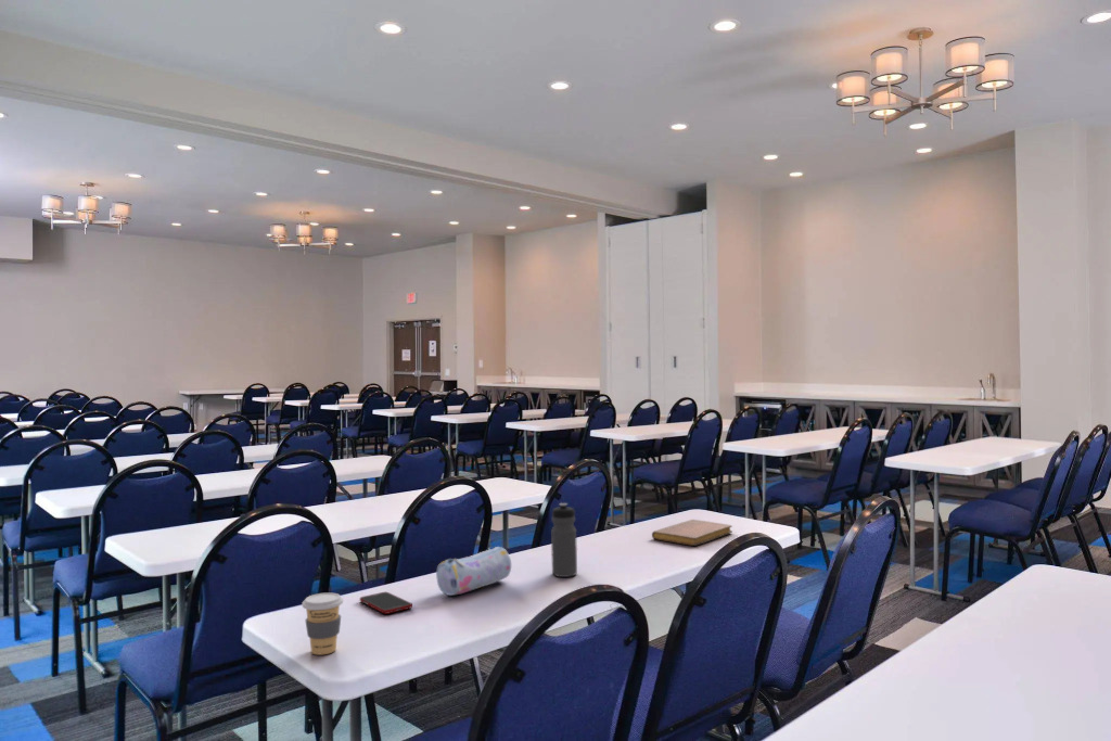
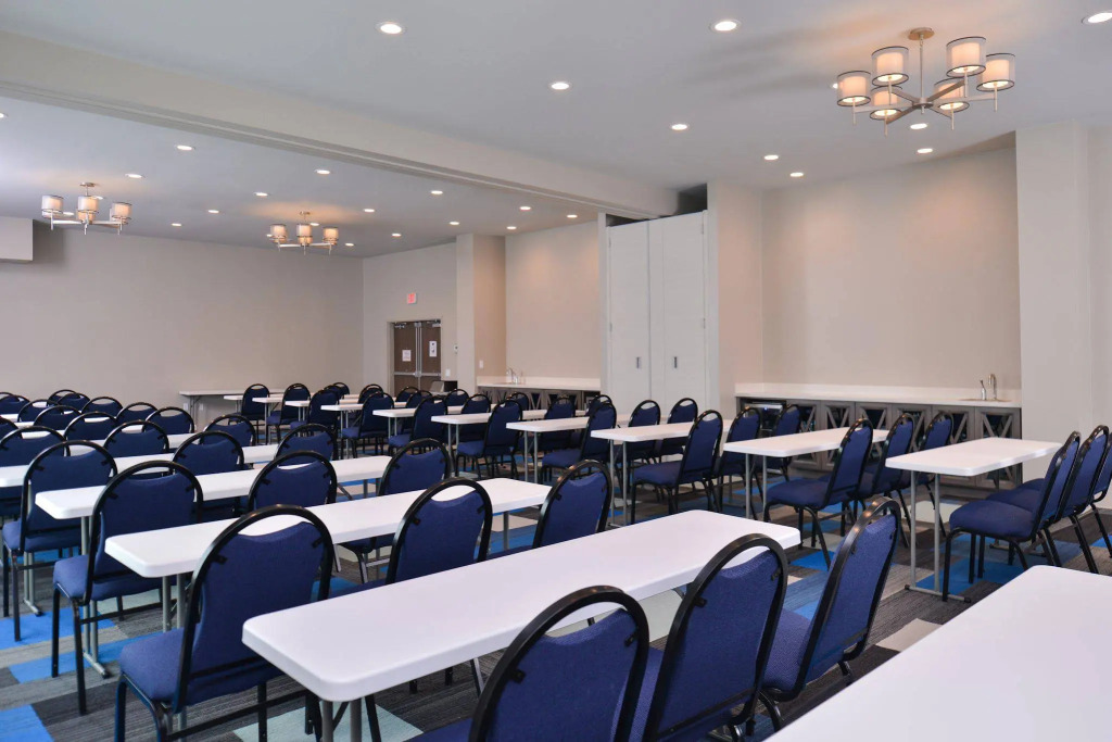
- coffee cup (322, 624)
- cell phone (385, 602)
- water bottle (563, 538)
- notebook (692, 532)
- pencil case (474, 570)
